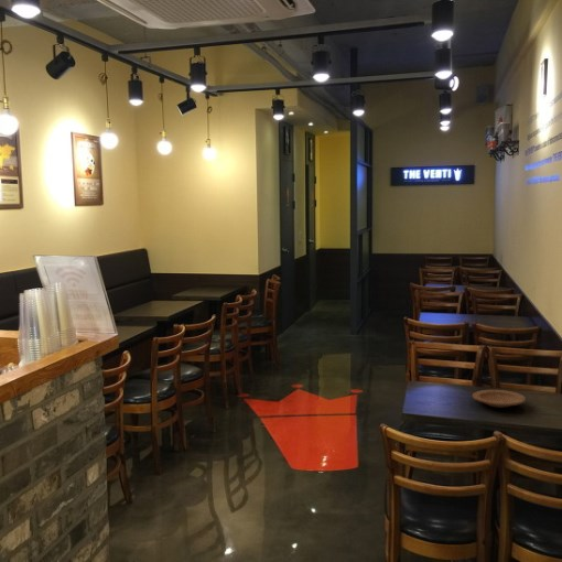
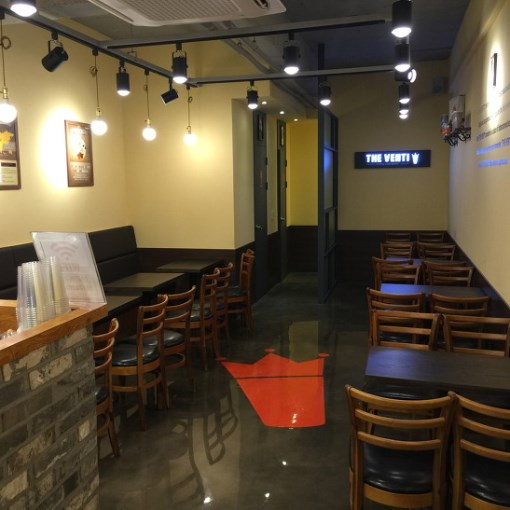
- plate (498, 400)
